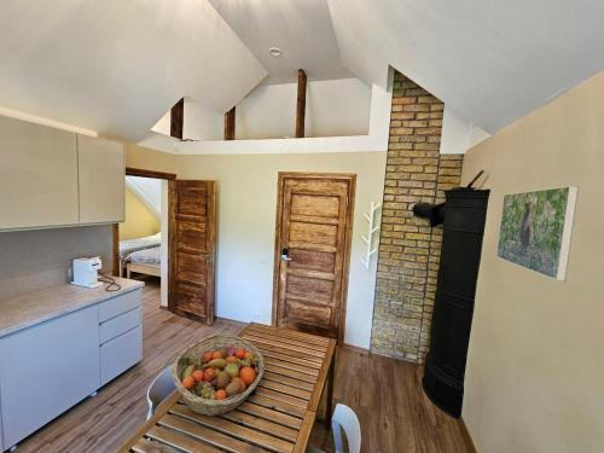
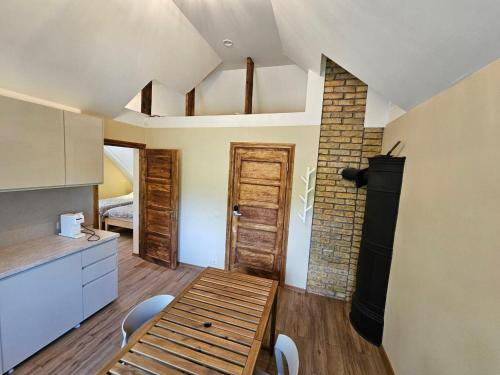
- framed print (528, 228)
- fruit basket (221, 371)
